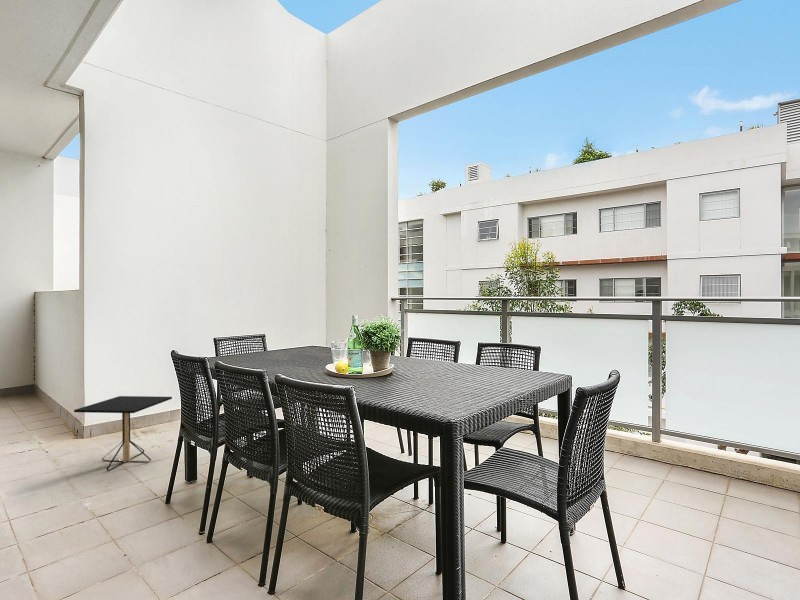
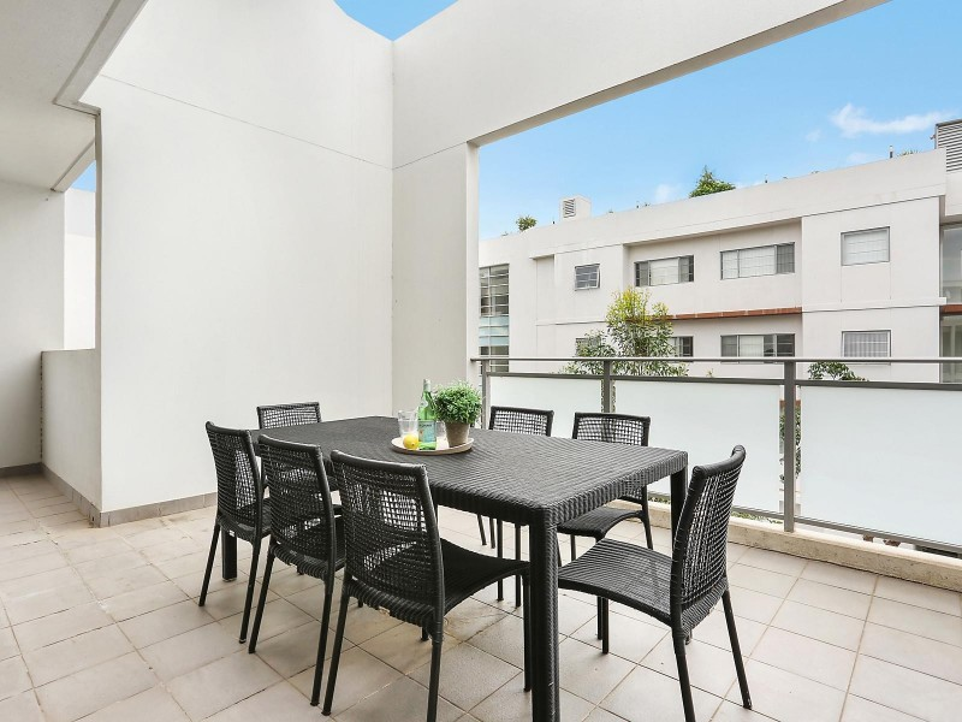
- side table (126, 432)
